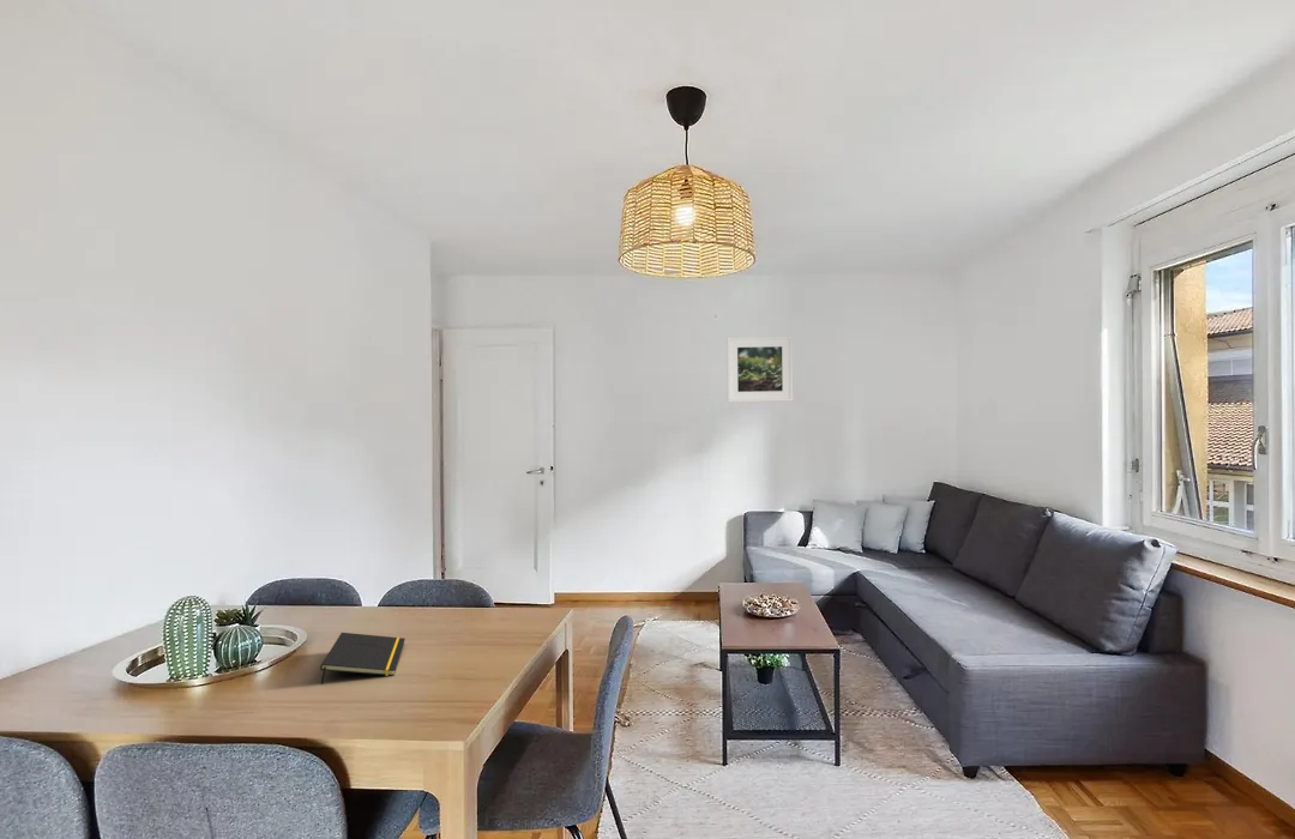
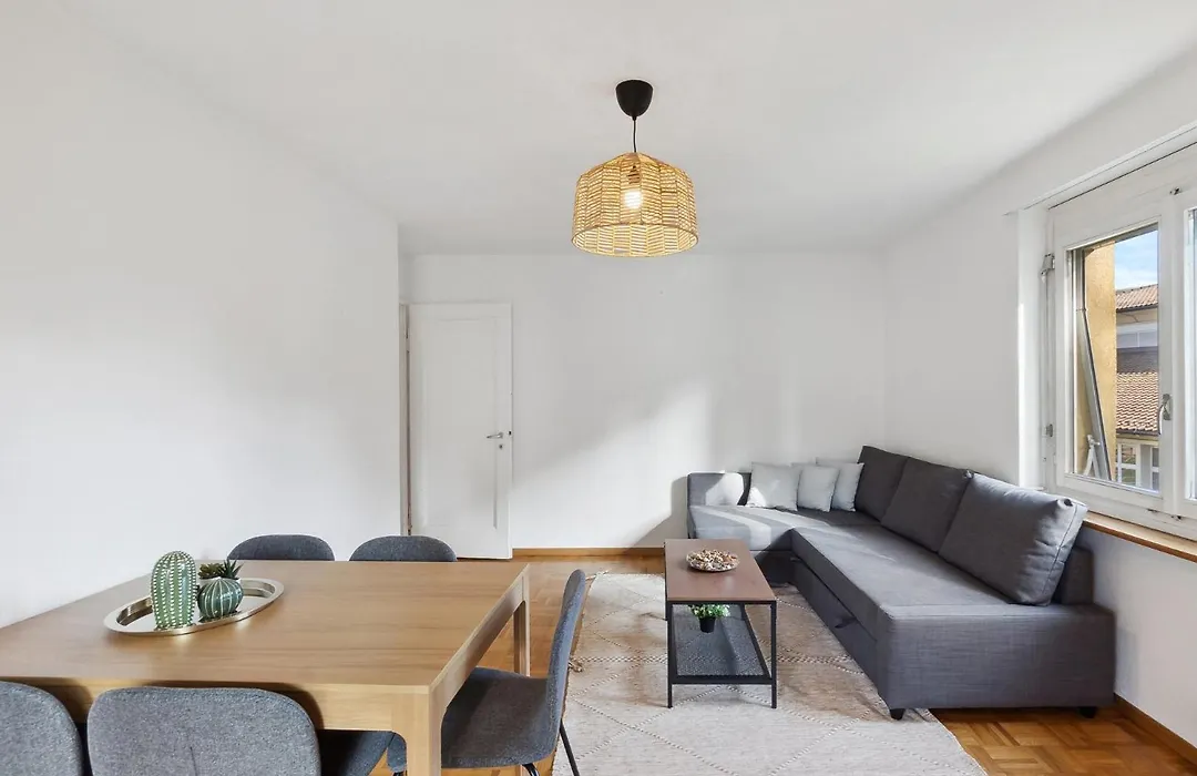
- notepad (366, 652)
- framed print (759, 369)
